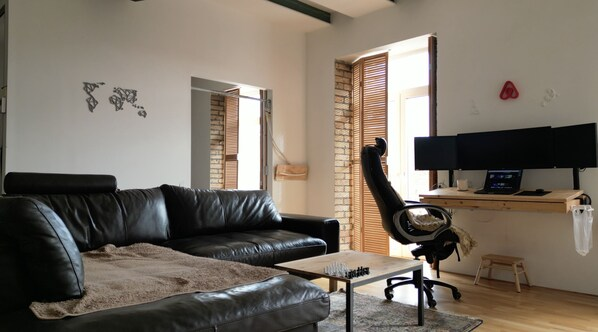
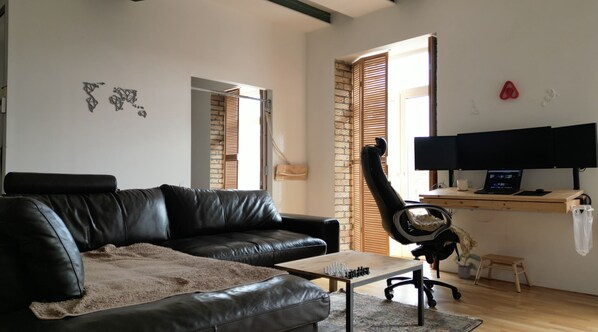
+ potted plant (468, 265)
